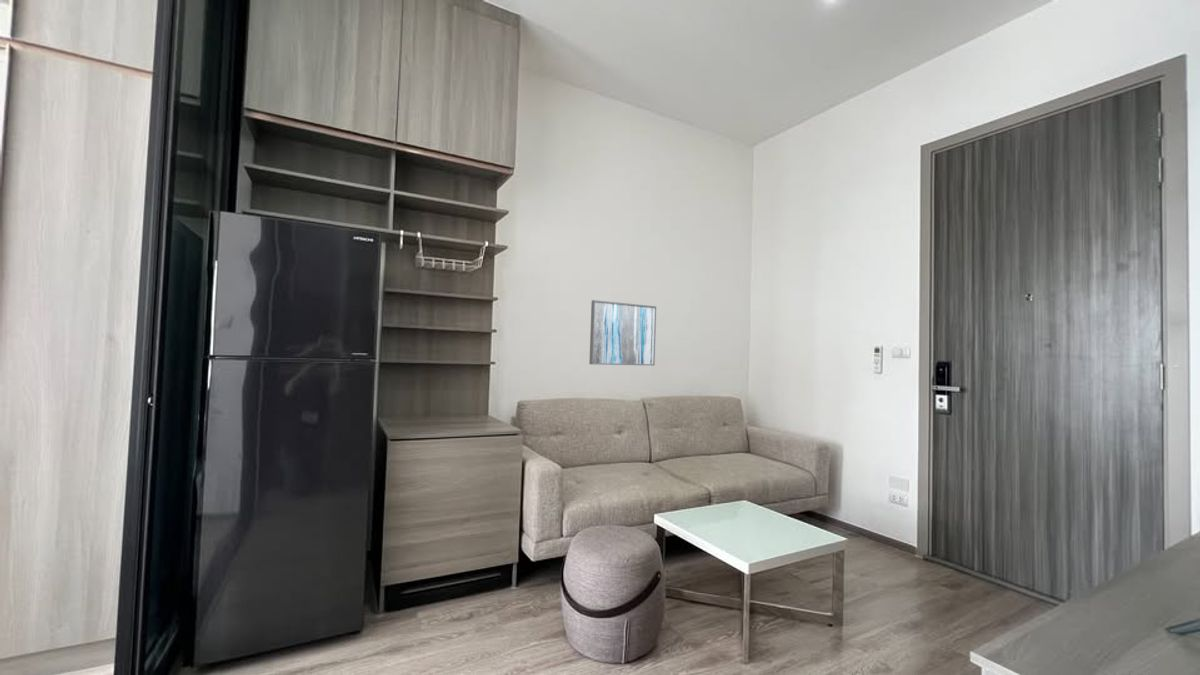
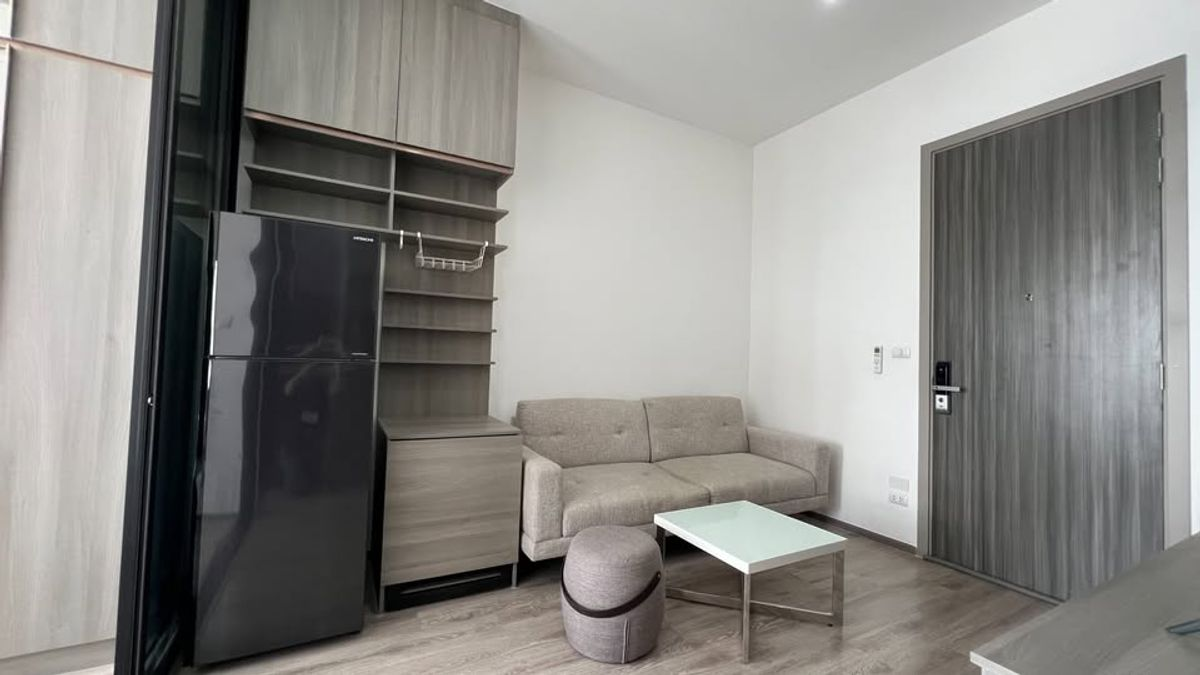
- wall art (624, 334)
